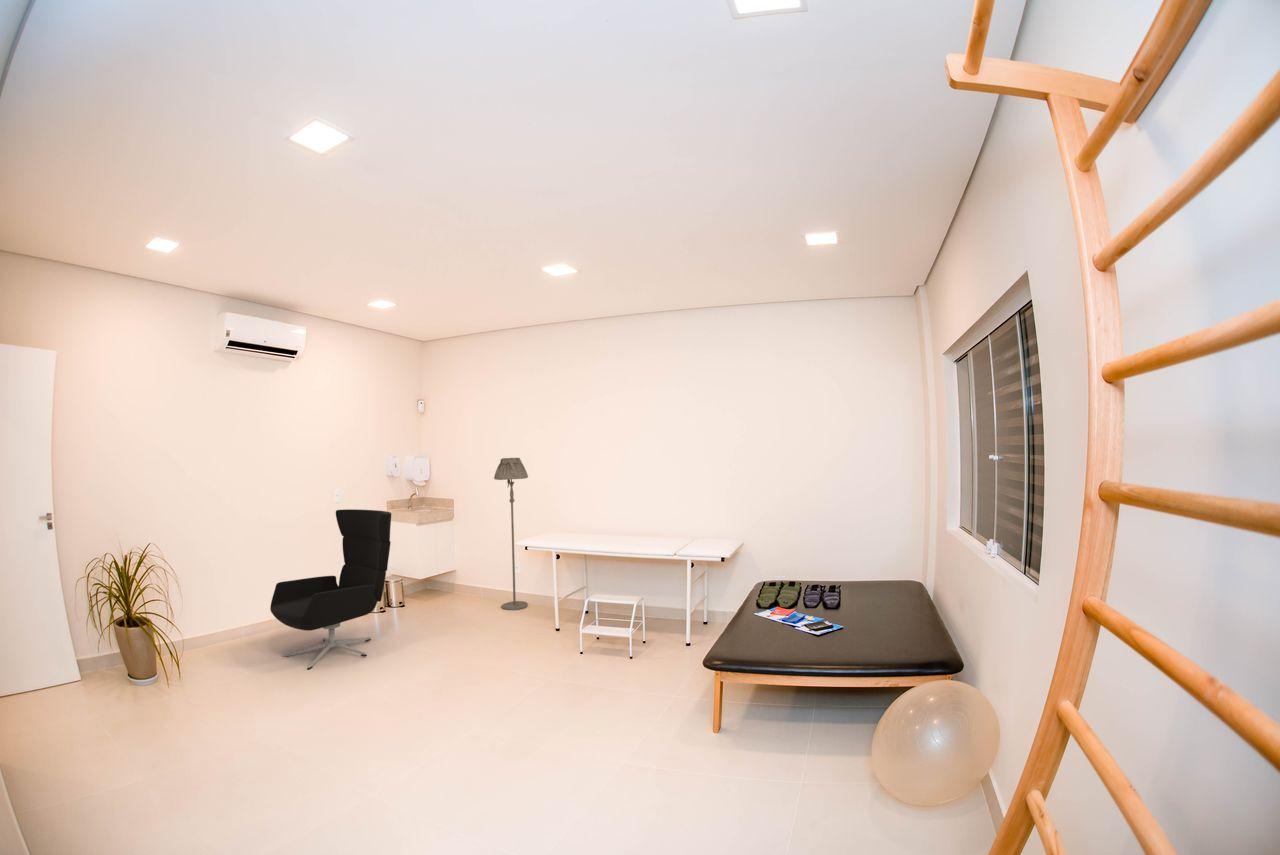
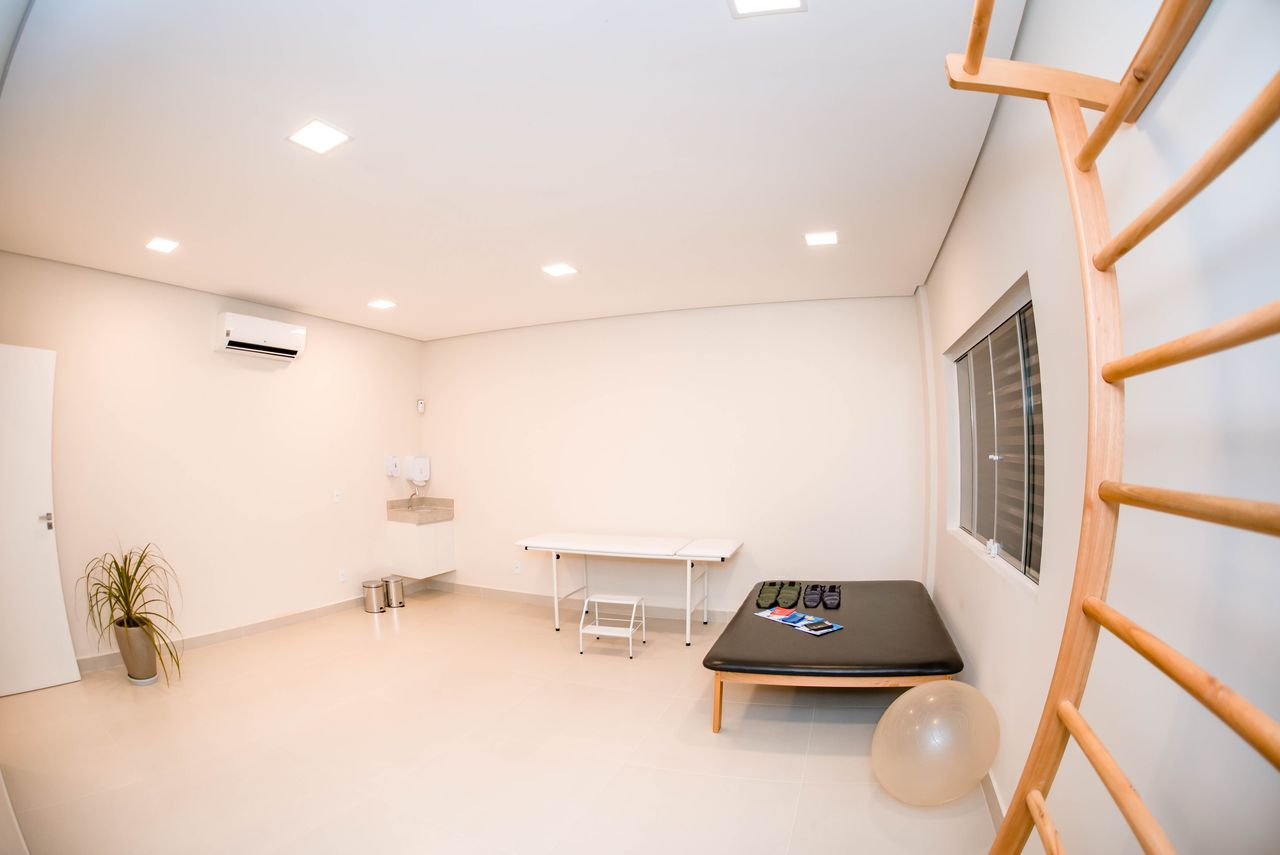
- floor lamp (512, 531)
- office chair (333, 582)
